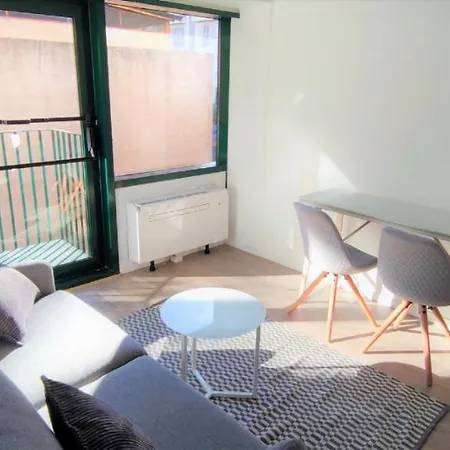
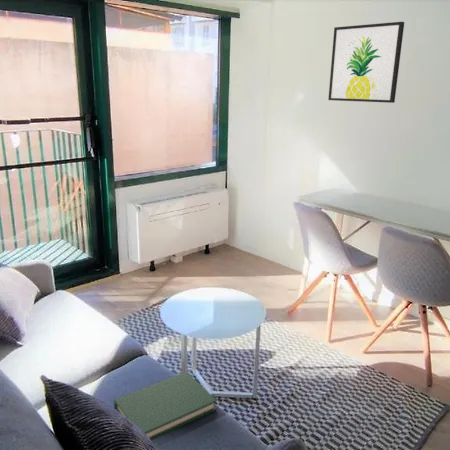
+ wall art (363, 64)
+ hardback book (165, 404)
